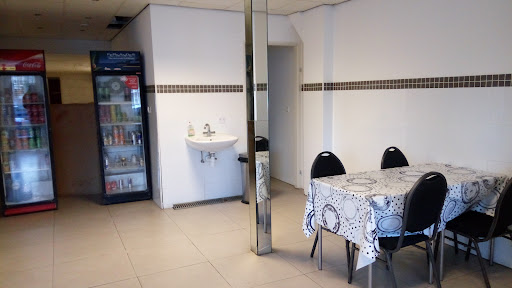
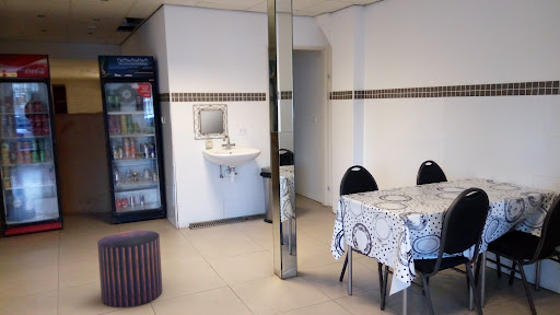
+ home mirror (211, 121)
+ stool (130, 266)
